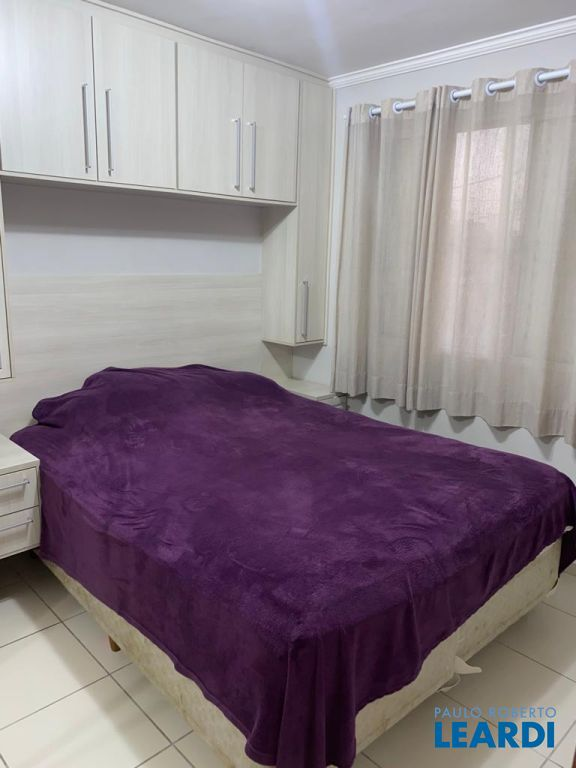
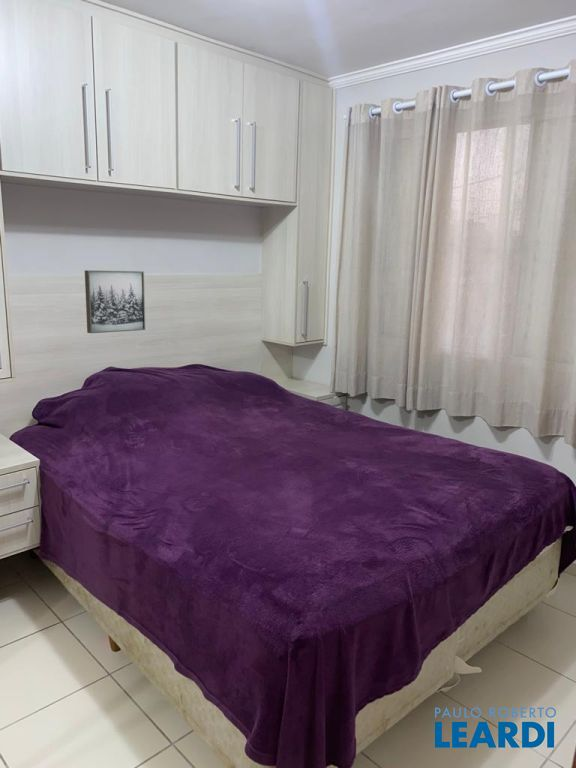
+ wall art (116, 301)
